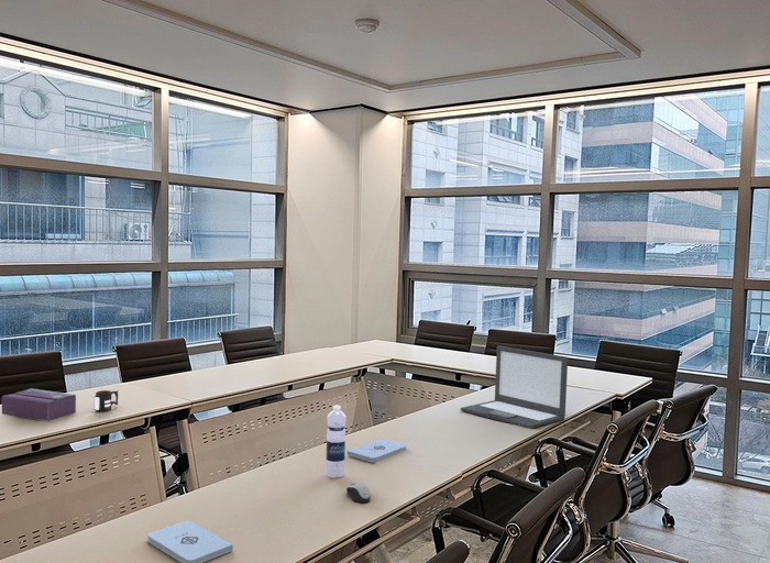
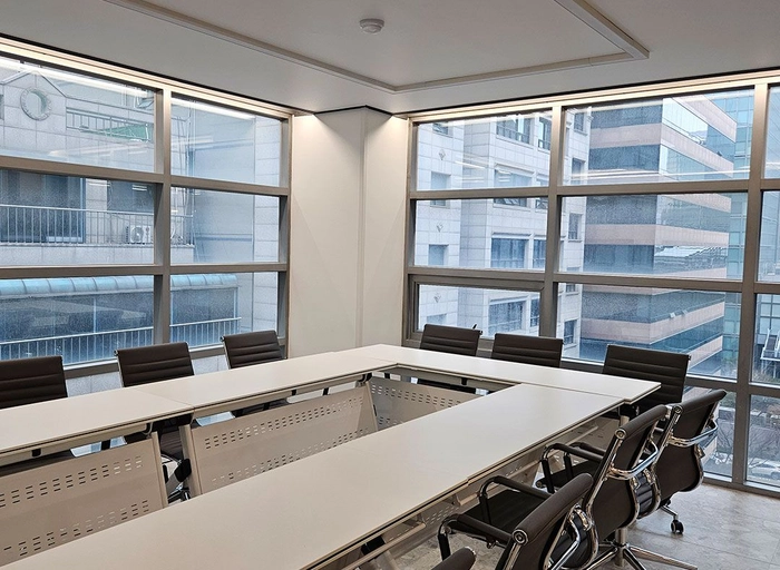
- water bottle (336, 440)
- laptop (513, 384)
- notepad (188, 542)
- notepad (377, 450)
- tissue box (38, 404)
- computer mouse (358, 490)
- mug (107, 399)
